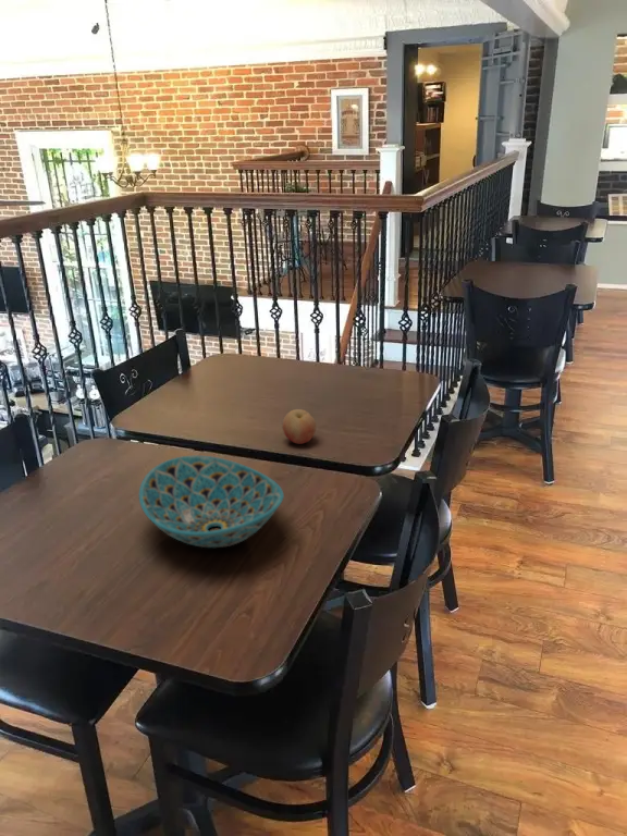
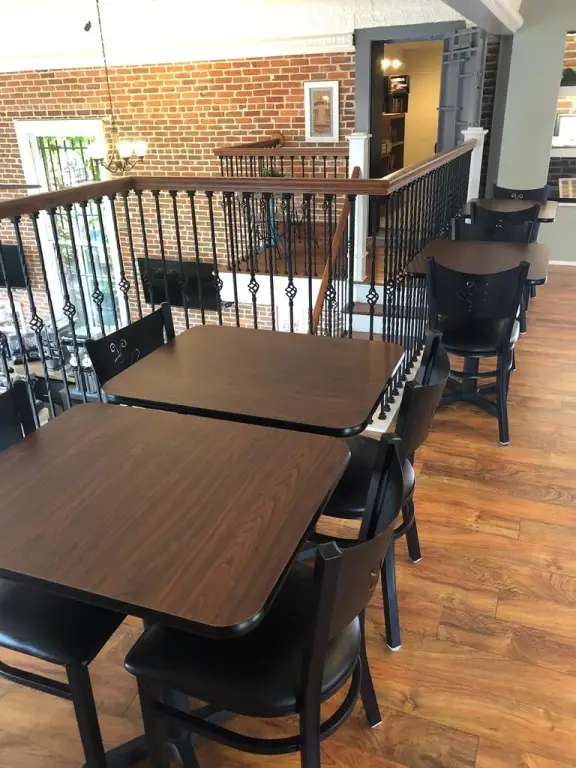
- fruit (298, 426)
- bowl (212, 508)
